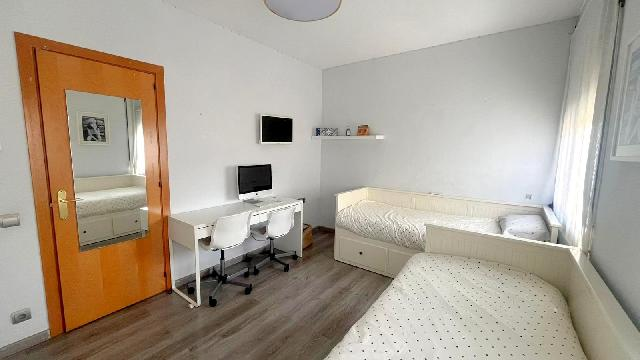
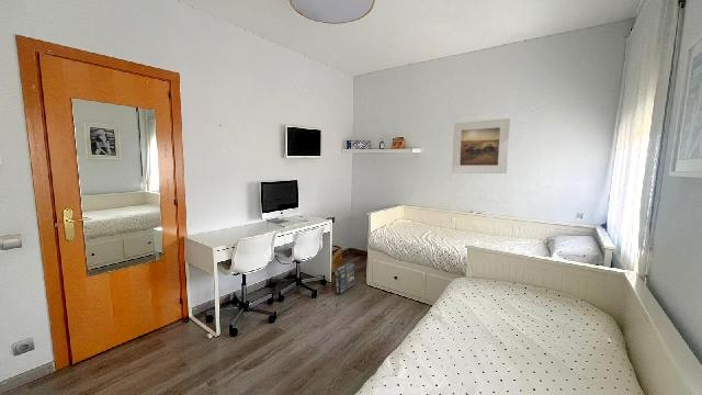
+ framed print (478, 147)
+ box (344, 276)
